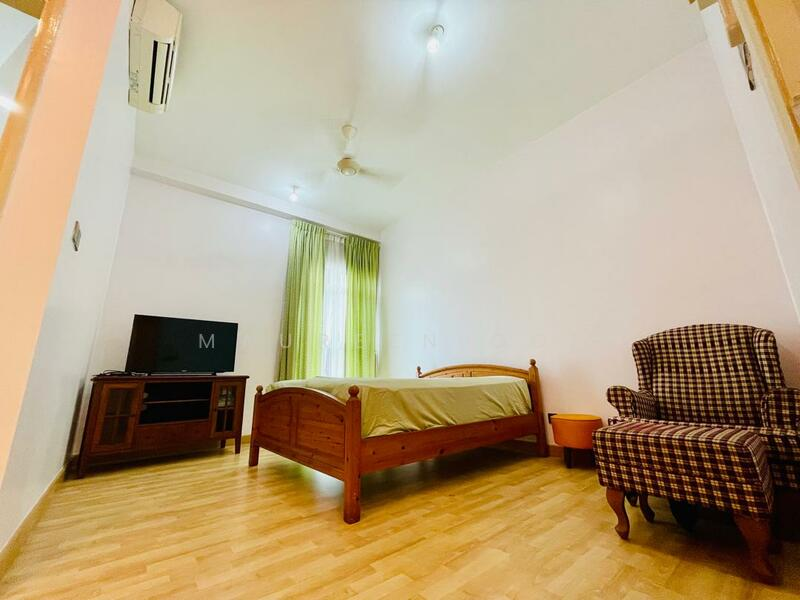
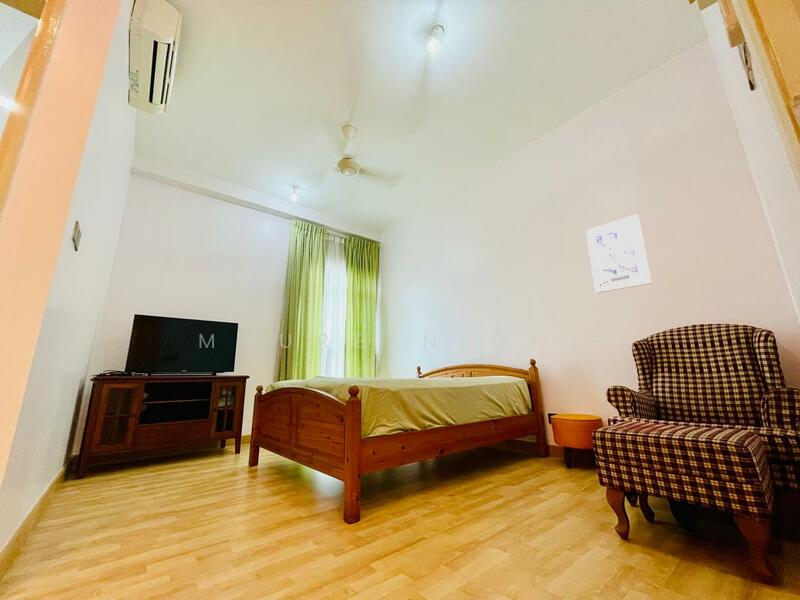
+ wall art (616, 254)
